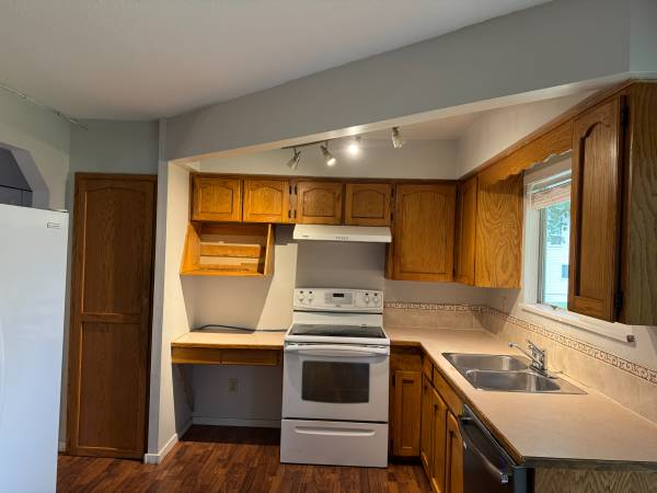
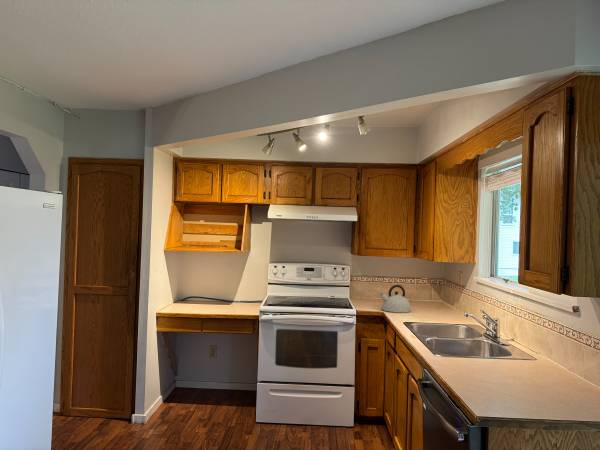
+ kettle (394, 297)
